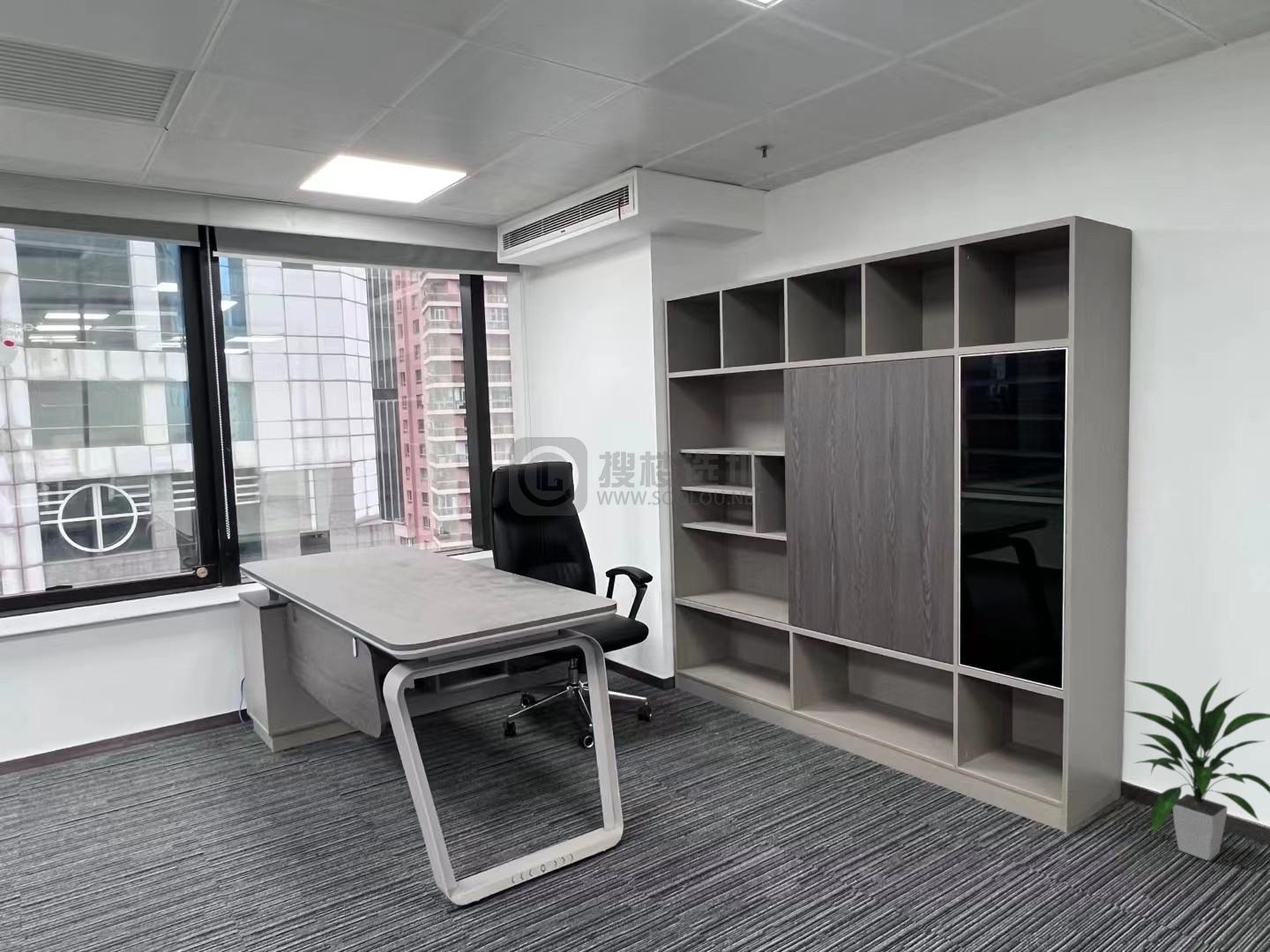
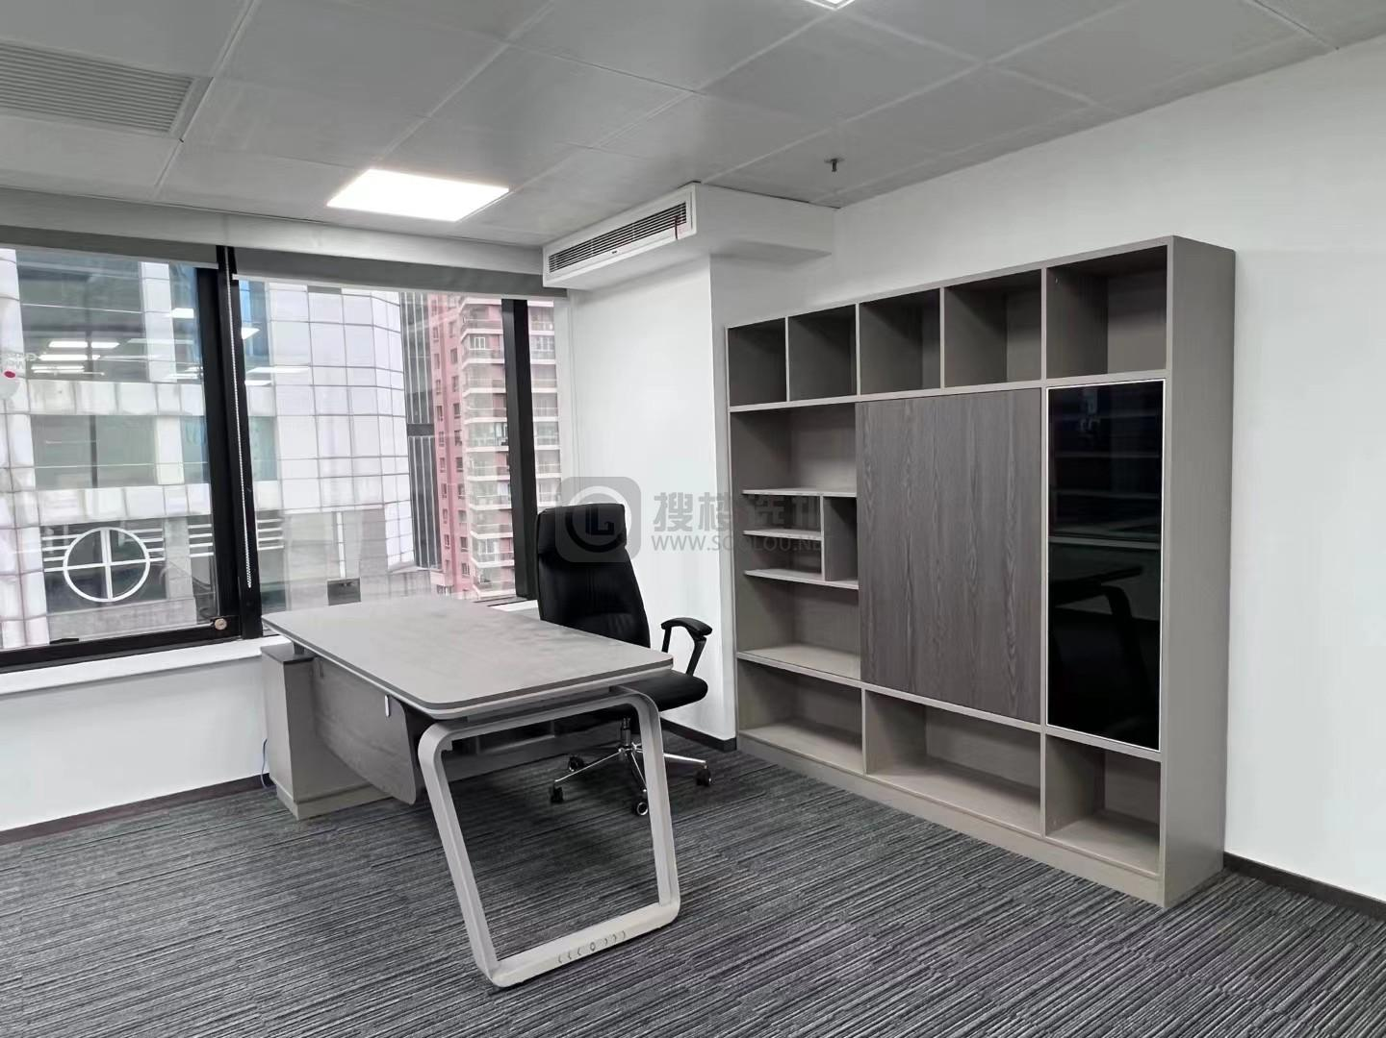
- indoor plant (1193, 764)
